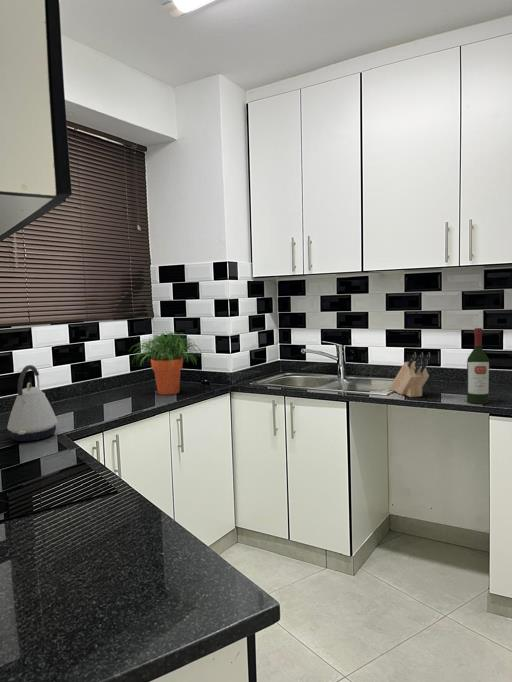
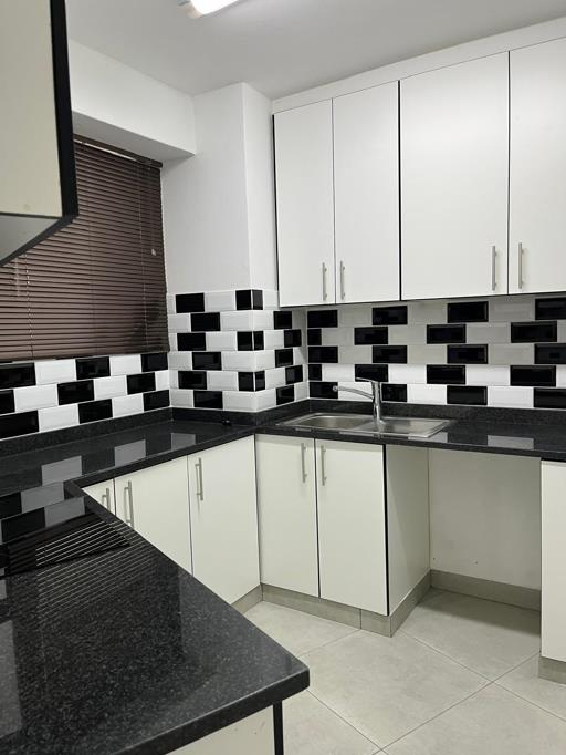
- kettle (31, 400)
- potted plant (167, 362)
- knife block (410, 371)
- wine bottle (477, 365)
